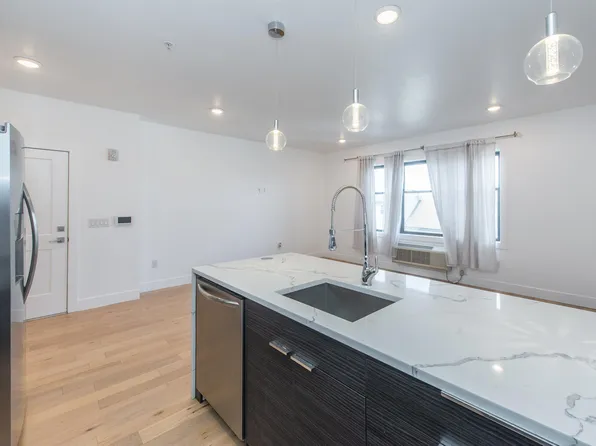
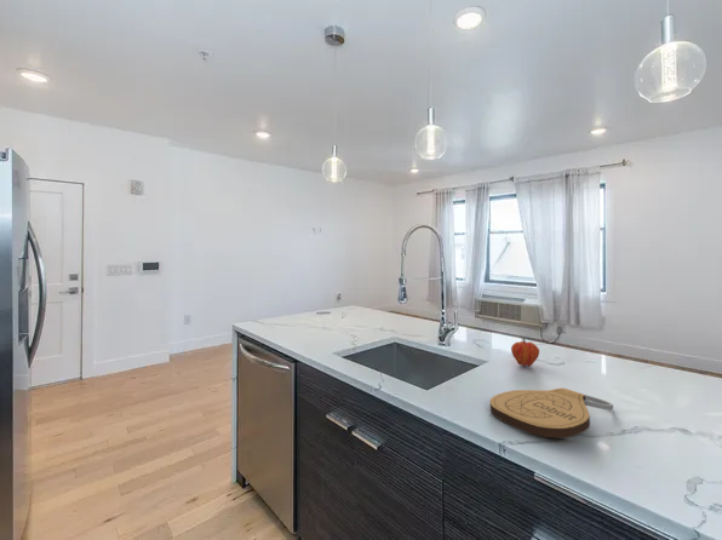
+ fruit (525, 351)
+ key chain (557, 403)
